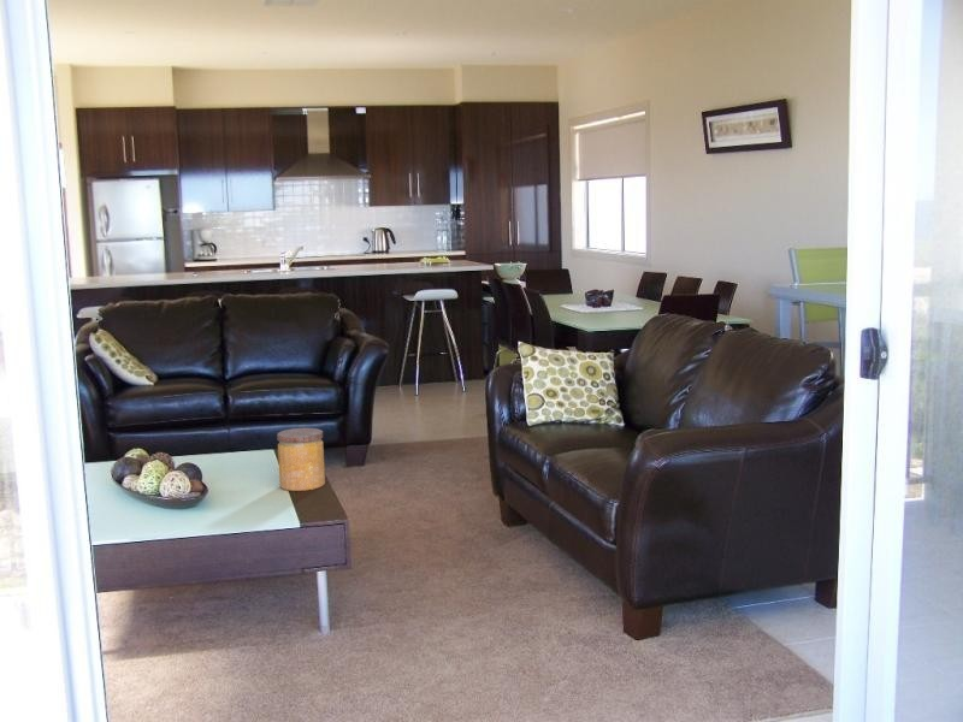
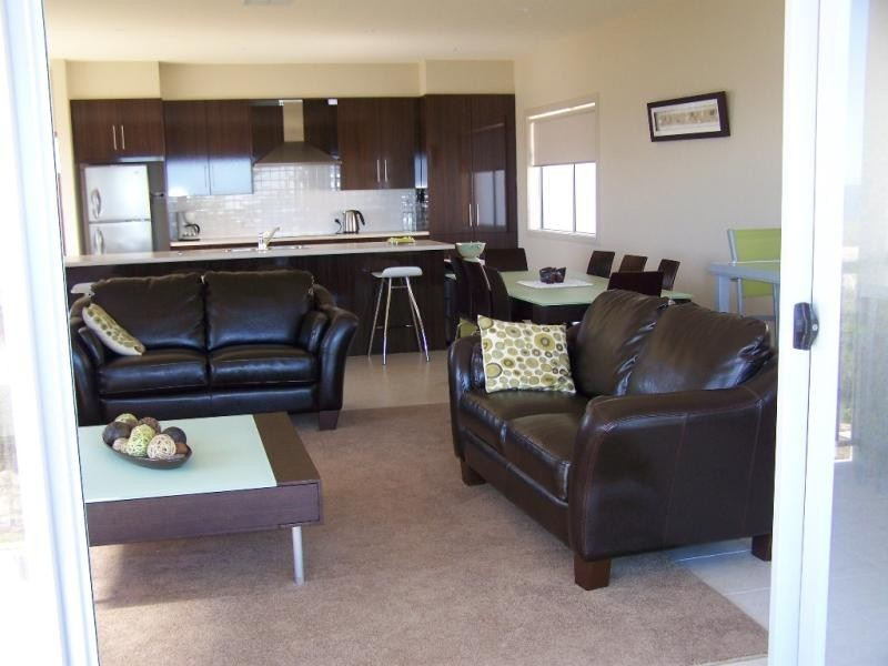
- jar (301, 458)
